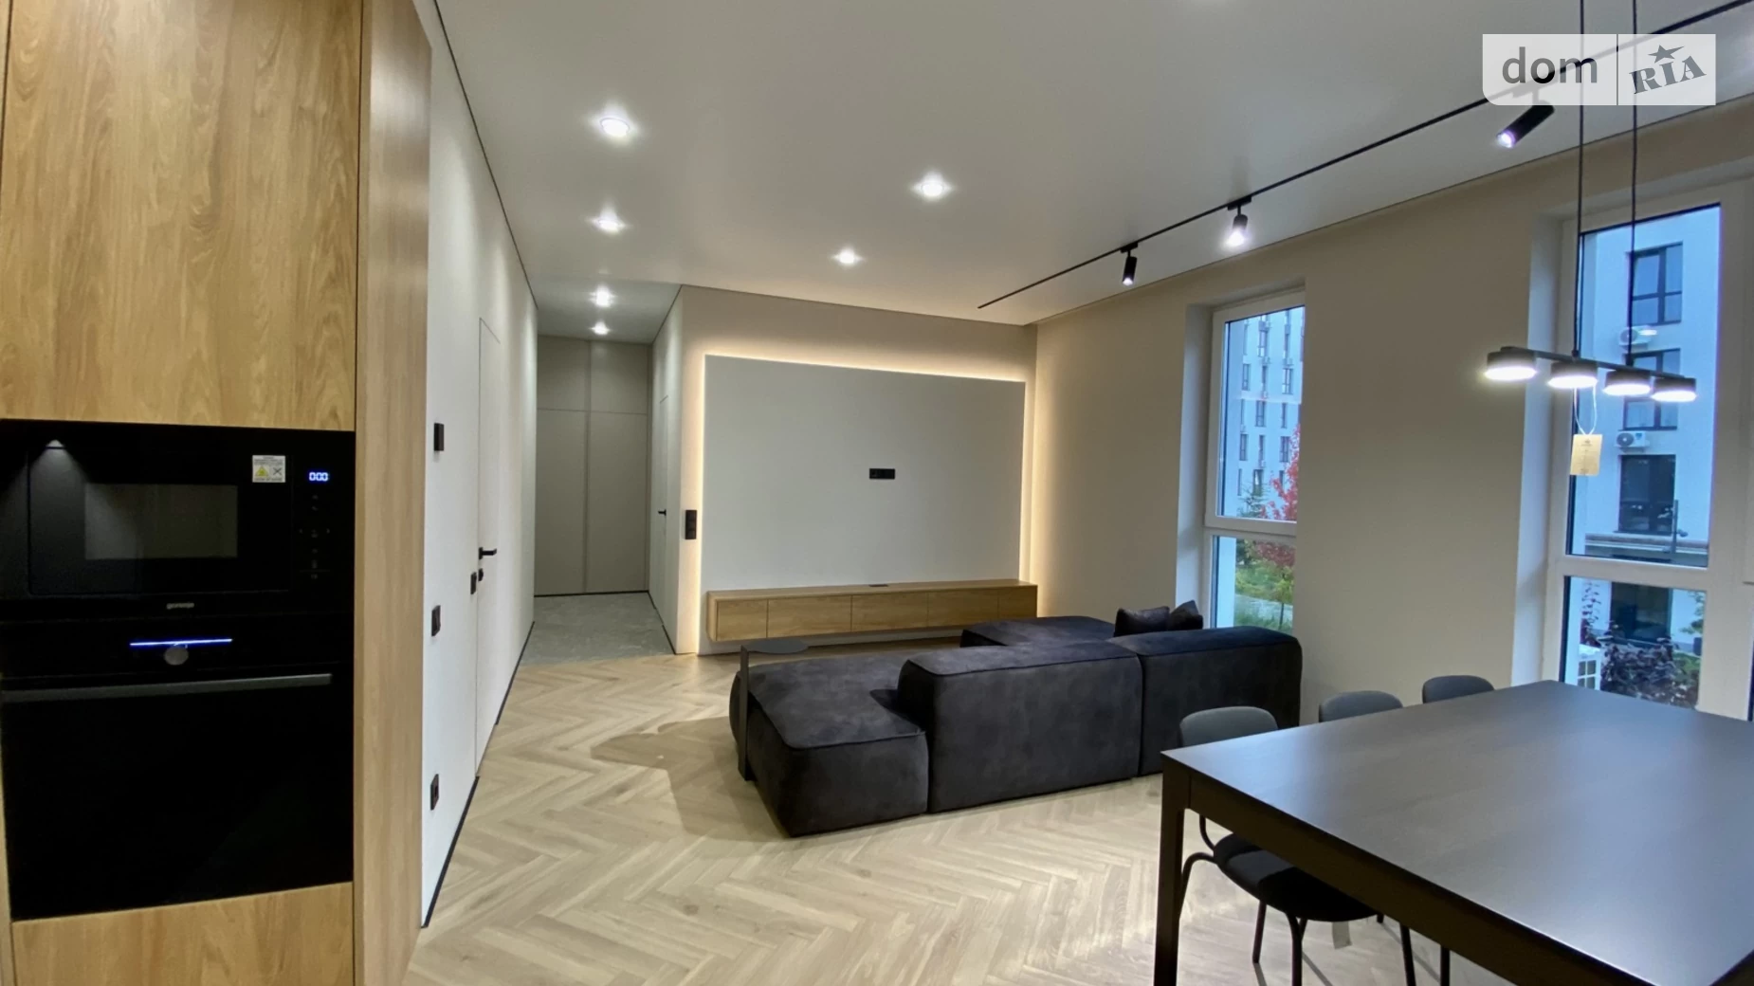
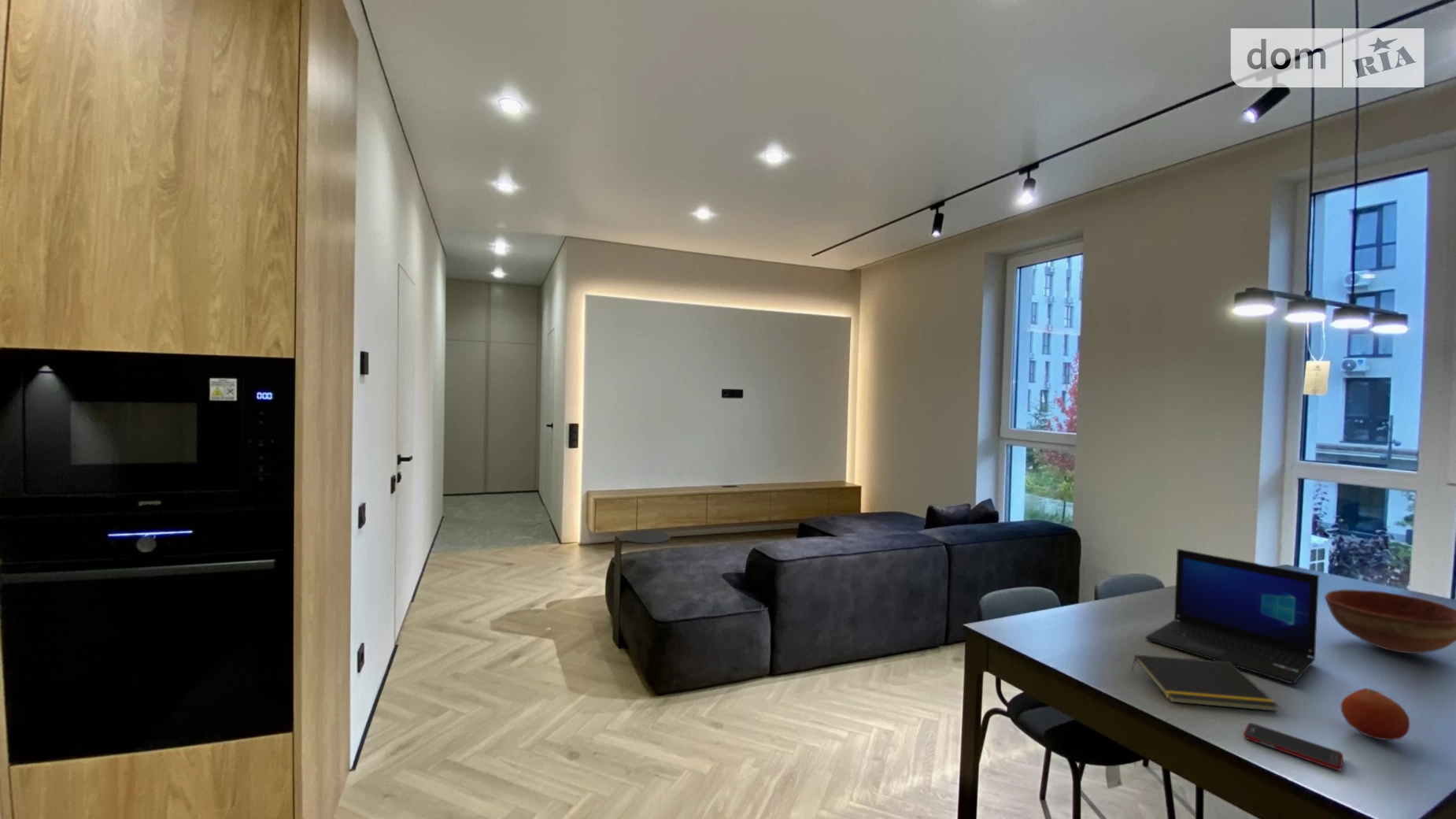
+ notepad (1201, 680)
+ cell phone (1292, 745)
+ laptop (1229, 609)
+ fruit (1373, 713)
+ bowl (1390, 624)
